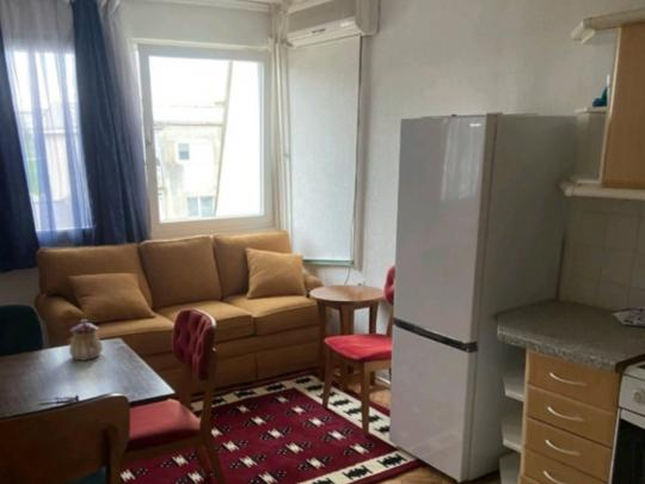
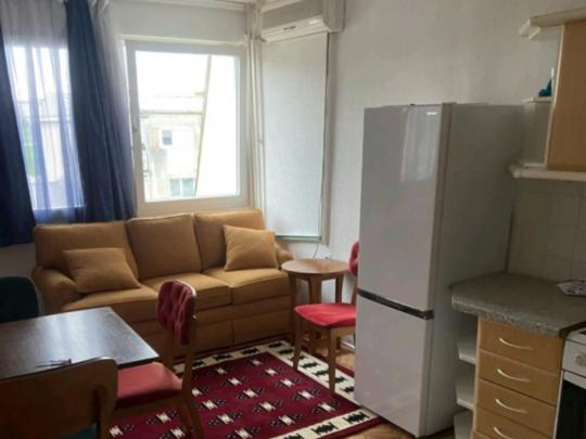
- teapot (86, 337)
